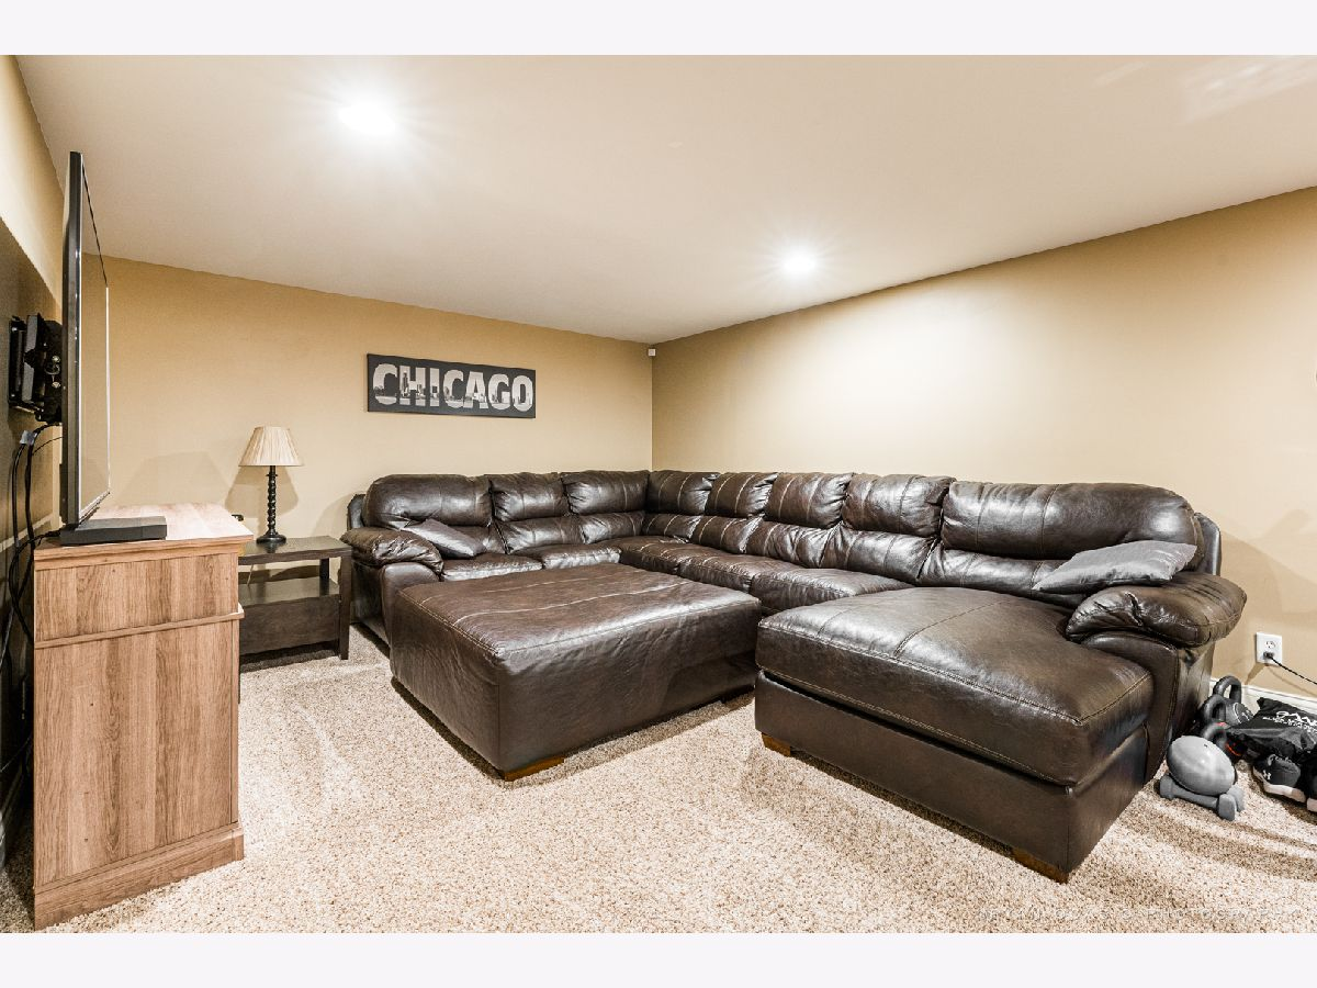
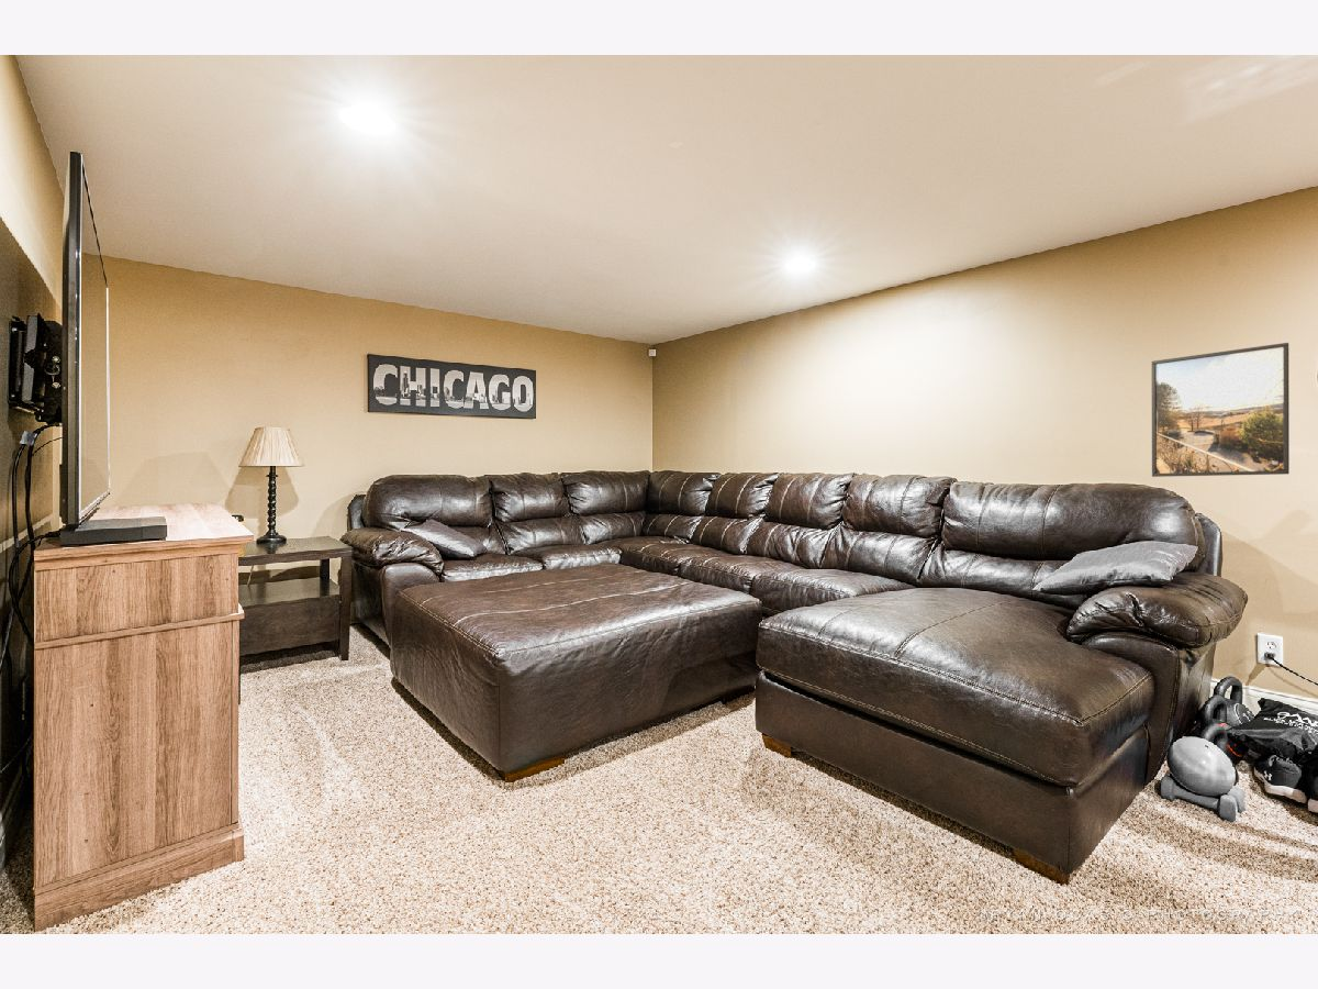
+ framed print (1216, 413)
